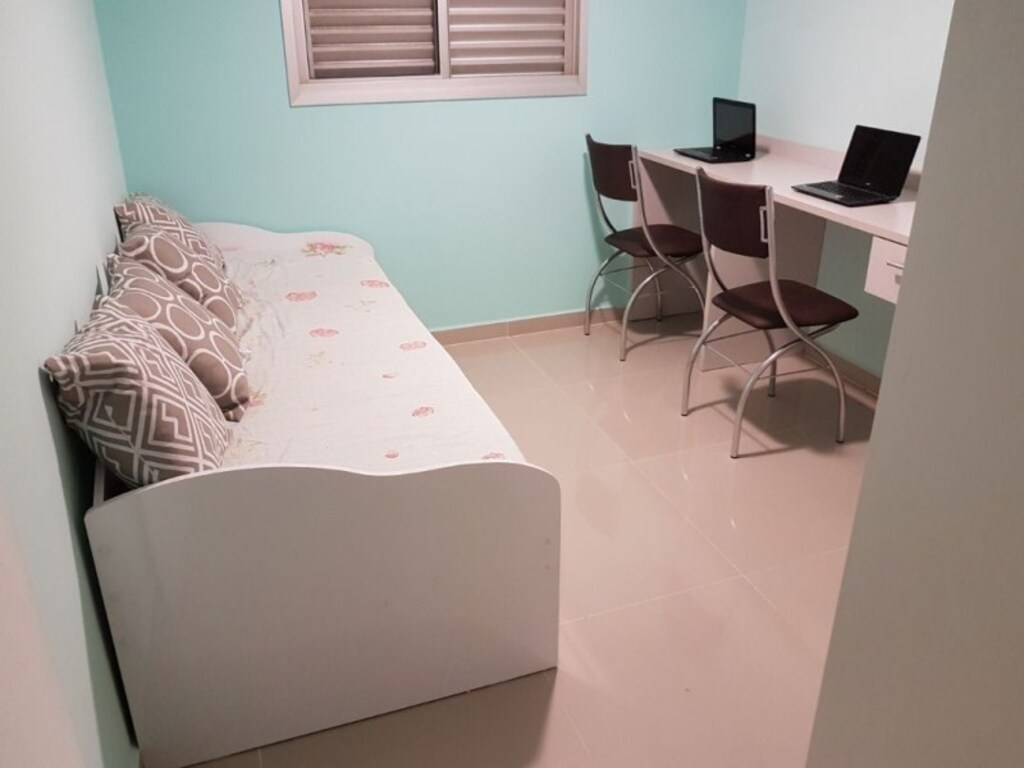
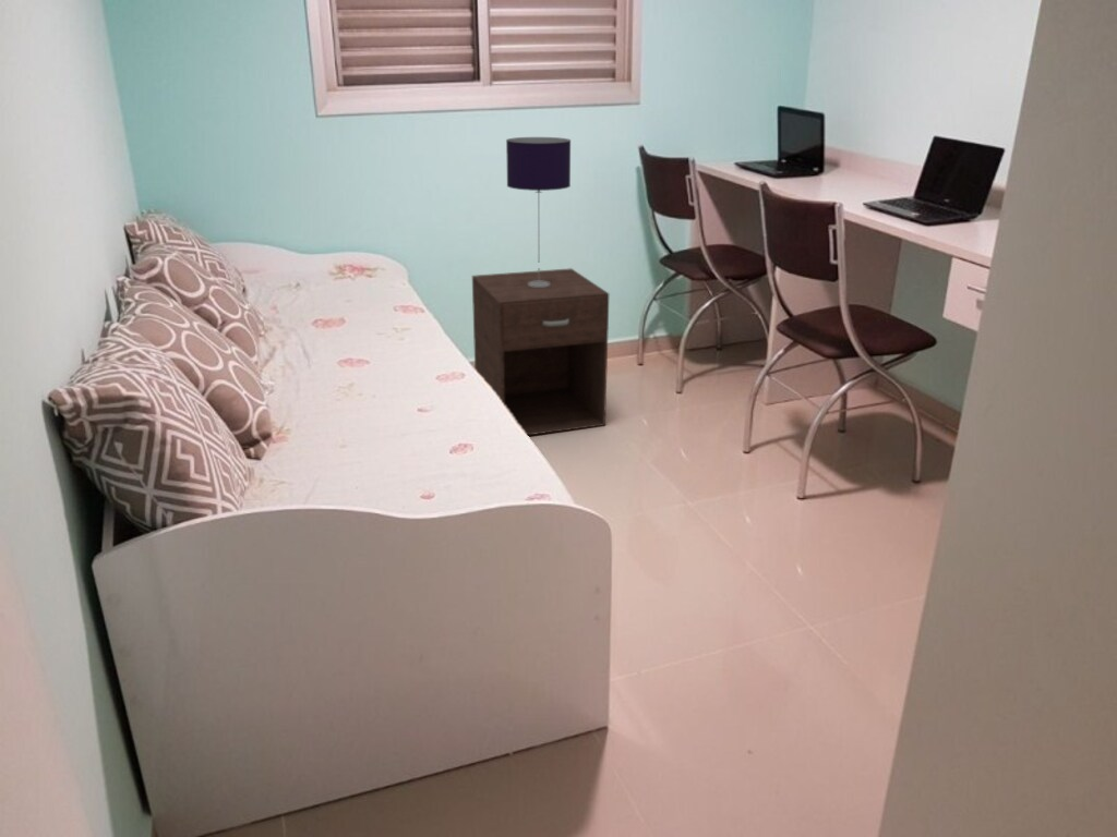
+ nightstand (539, 351)
+ table lamp (538, 214)
